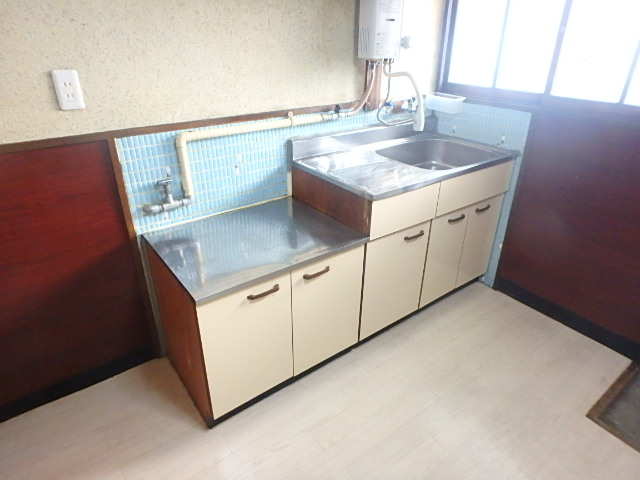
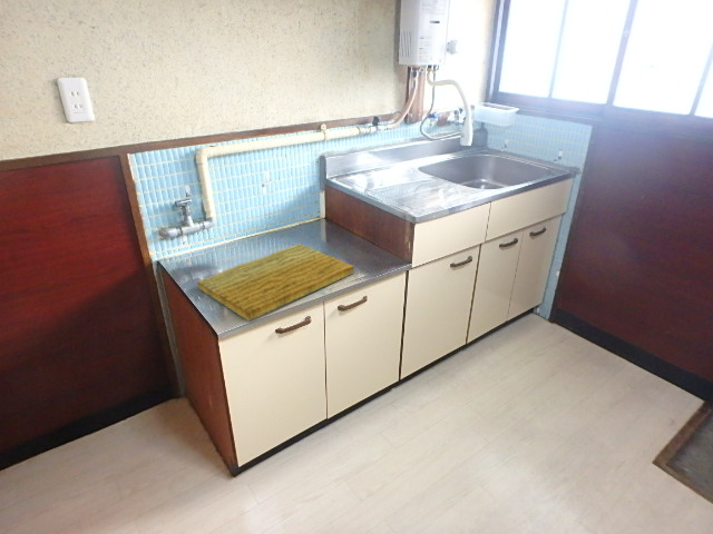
+ cutting board (279, 275)
